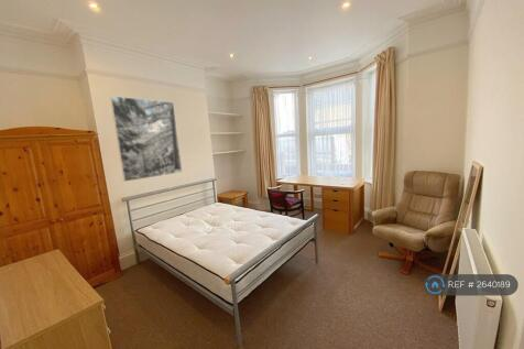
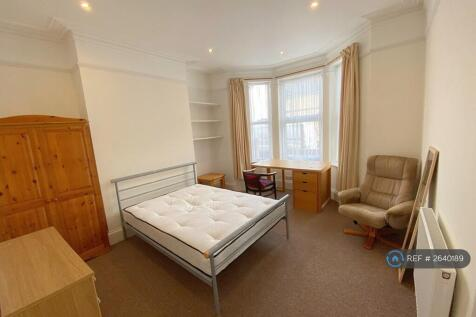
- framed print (150, 139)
